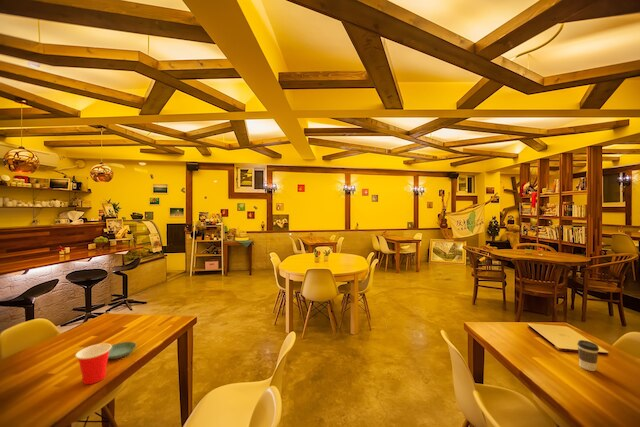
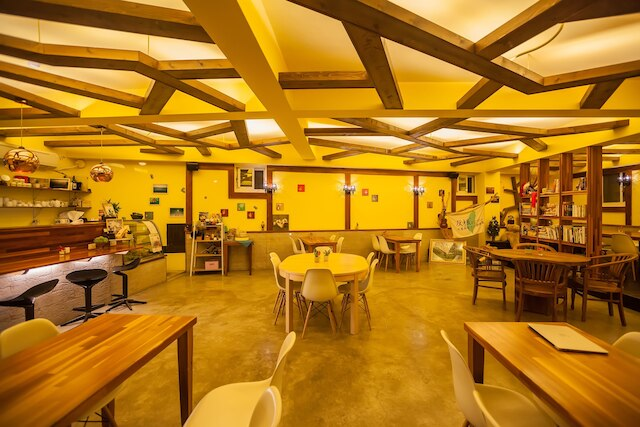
- cup (94, 364)
- coffee cup (587, 355)
- saucer (119, 351)
